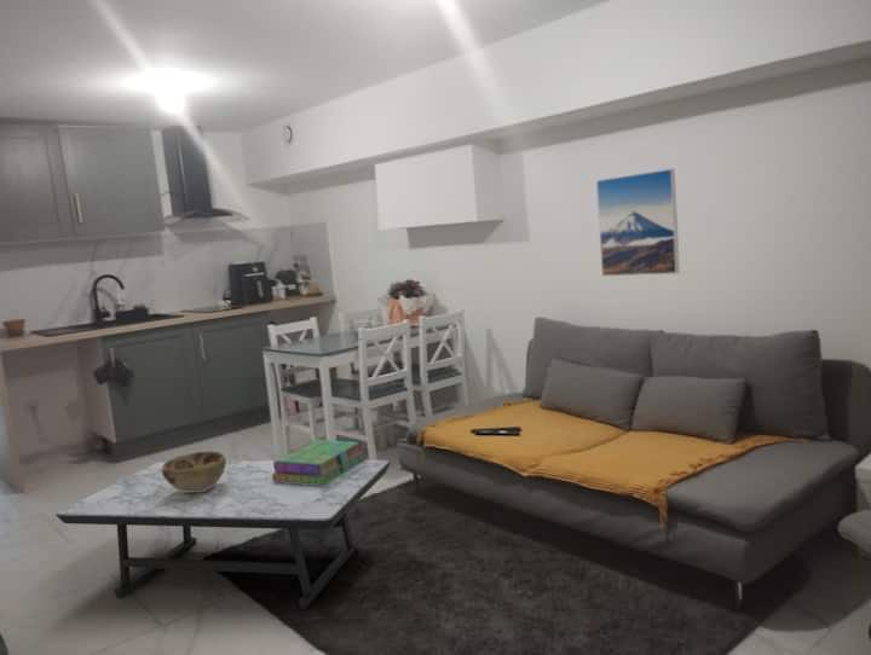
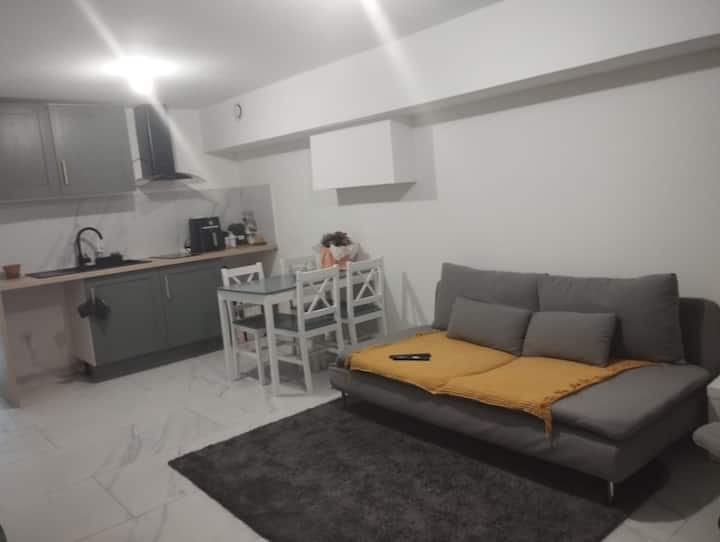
- decorative bowl (195, 473)
- coffee table (235, 527)
- stack of books (318, 460)
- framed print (636, 225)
